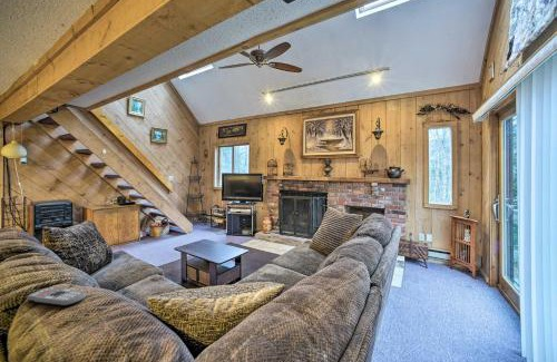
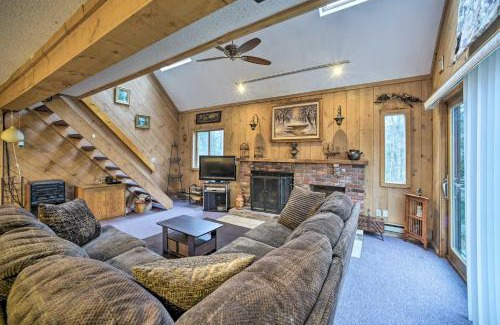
- remote control (58, 296)
